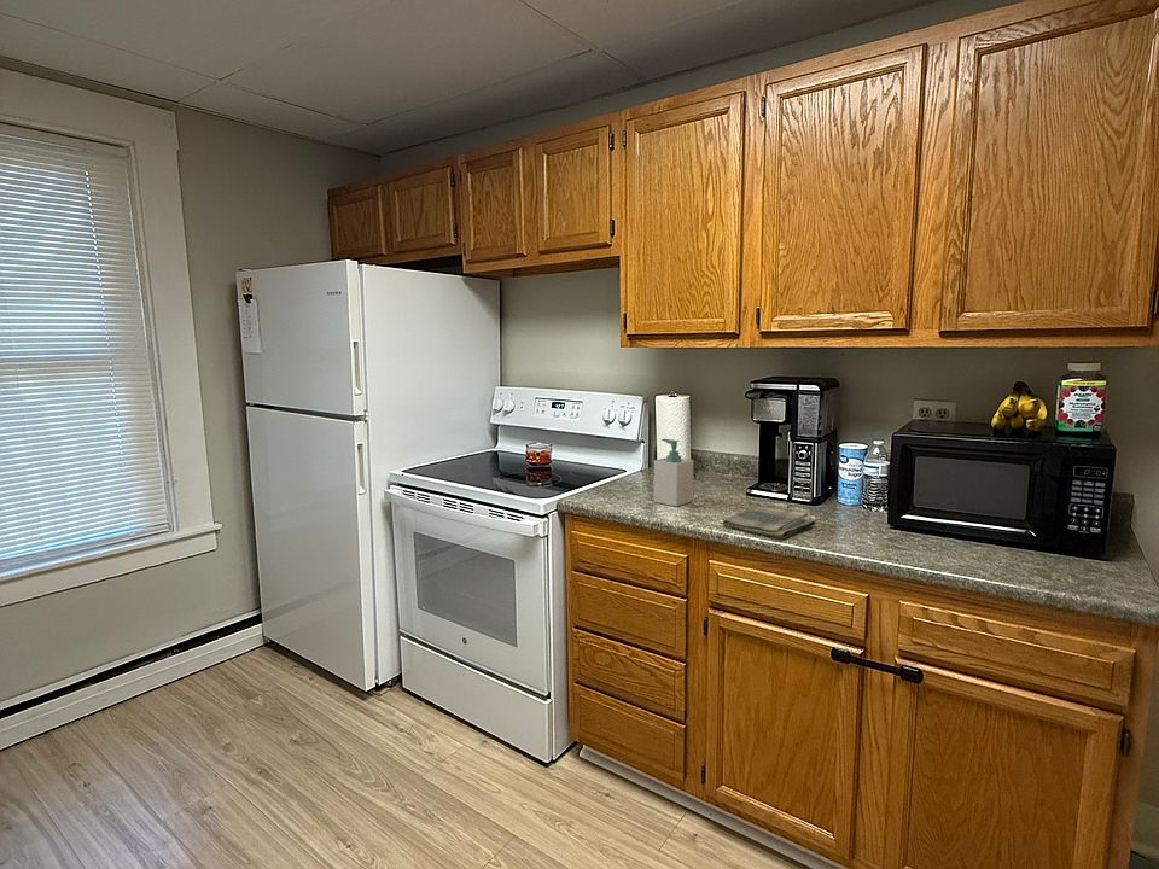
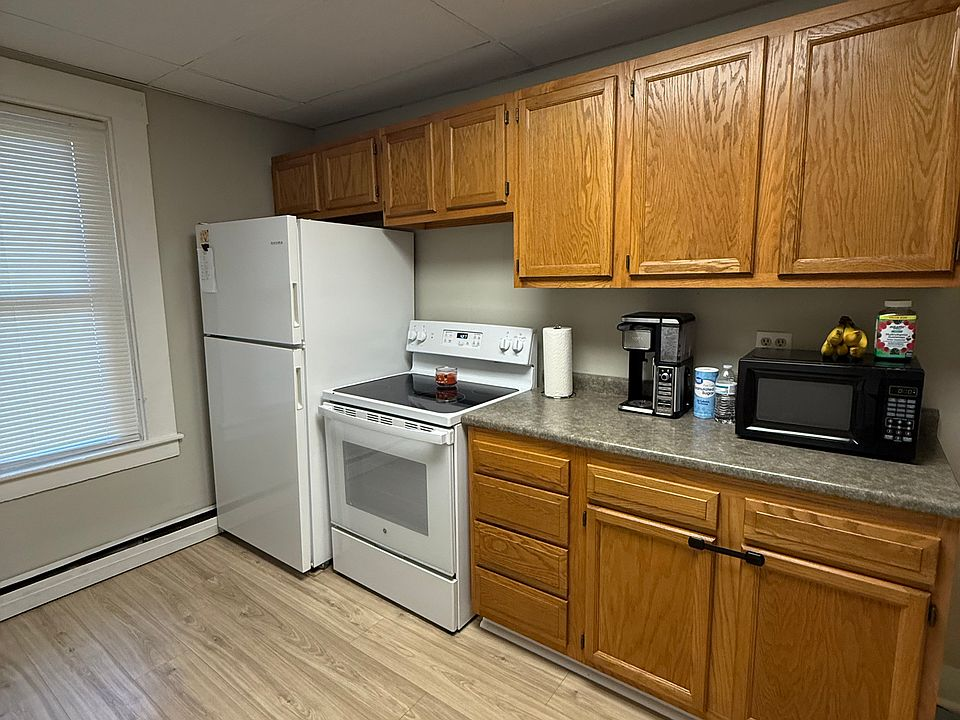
- soap bottle (672, 471)
- dish towel (769, 520)
